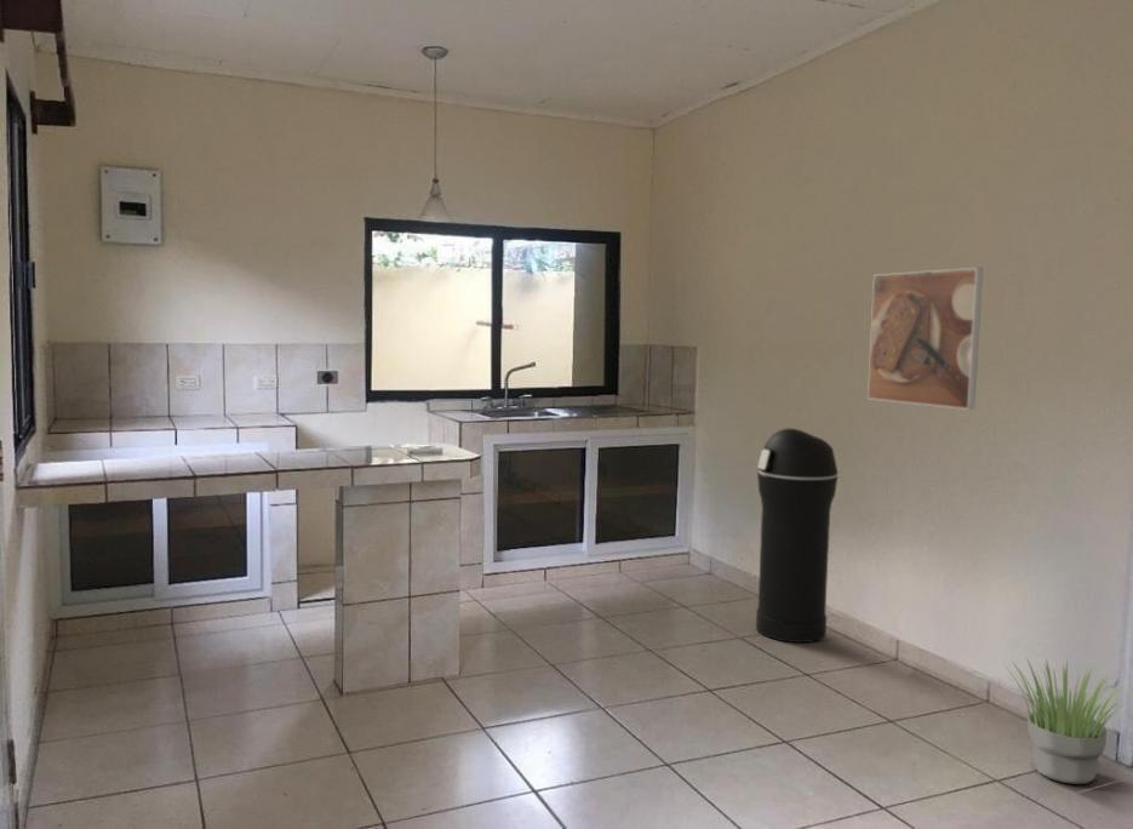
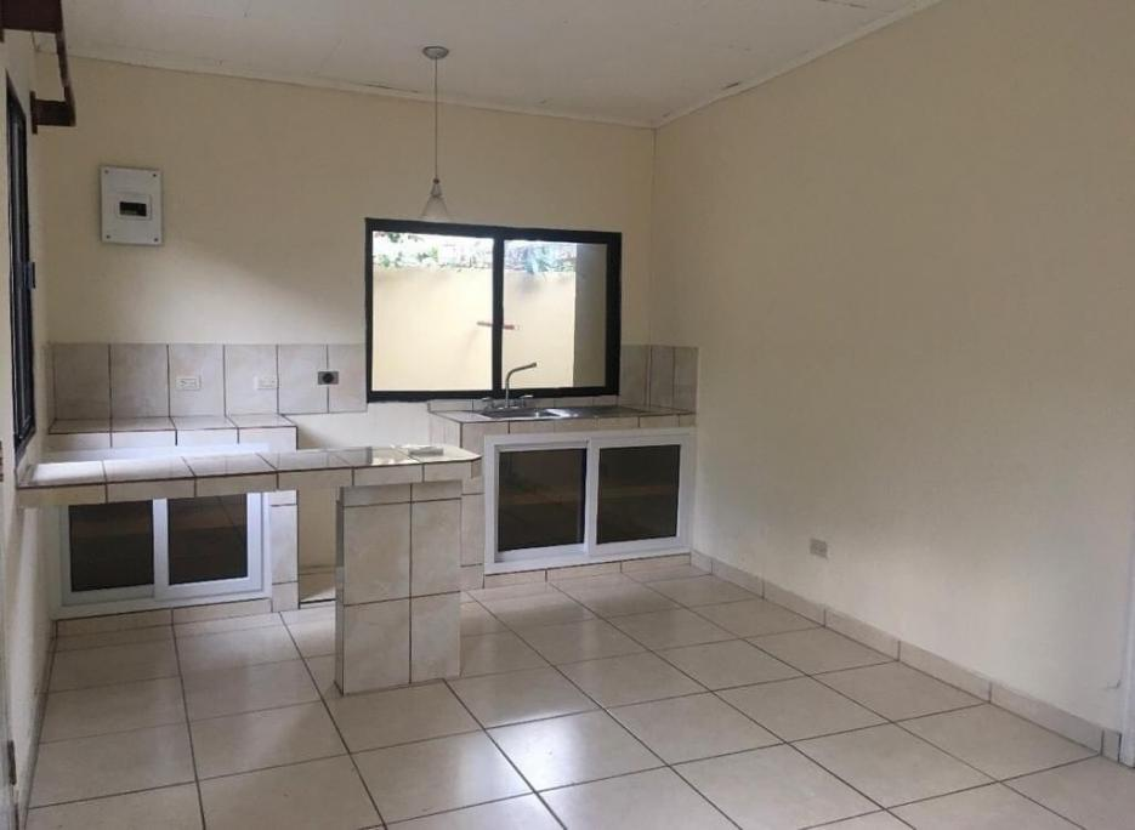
- potted plant (1064, 725)
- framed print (921, 338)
- trash can (792, 531)
